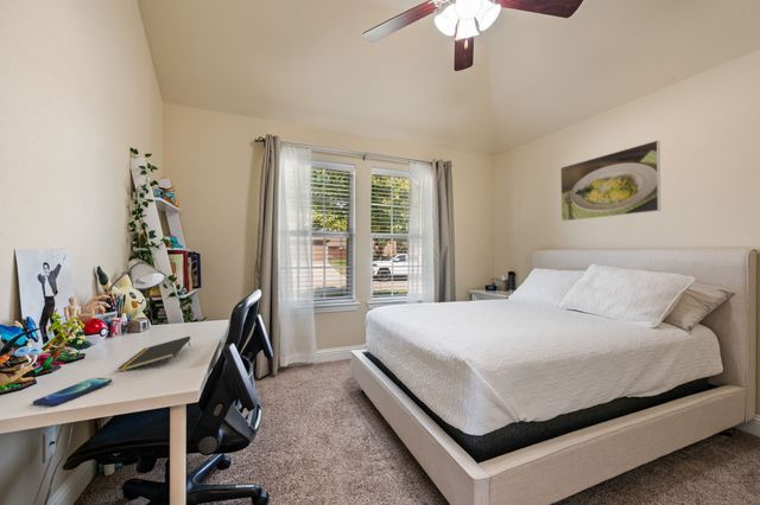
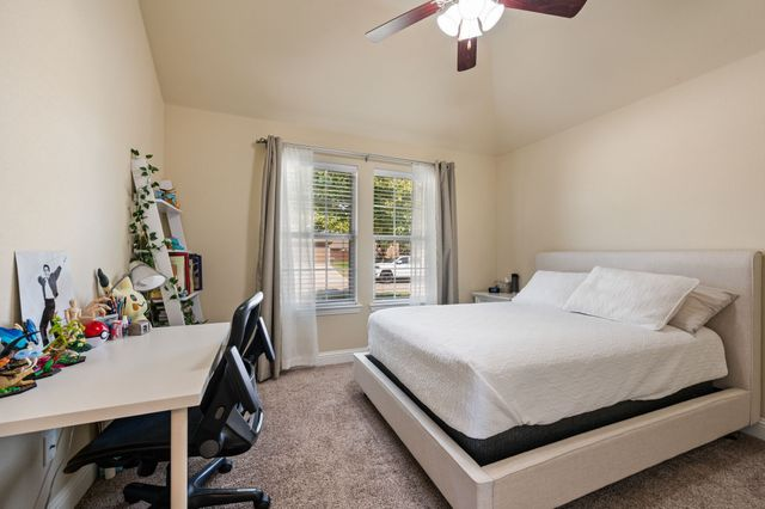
- notepad (158, 352)
- smartphone (75, 390)
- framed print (603, 186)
